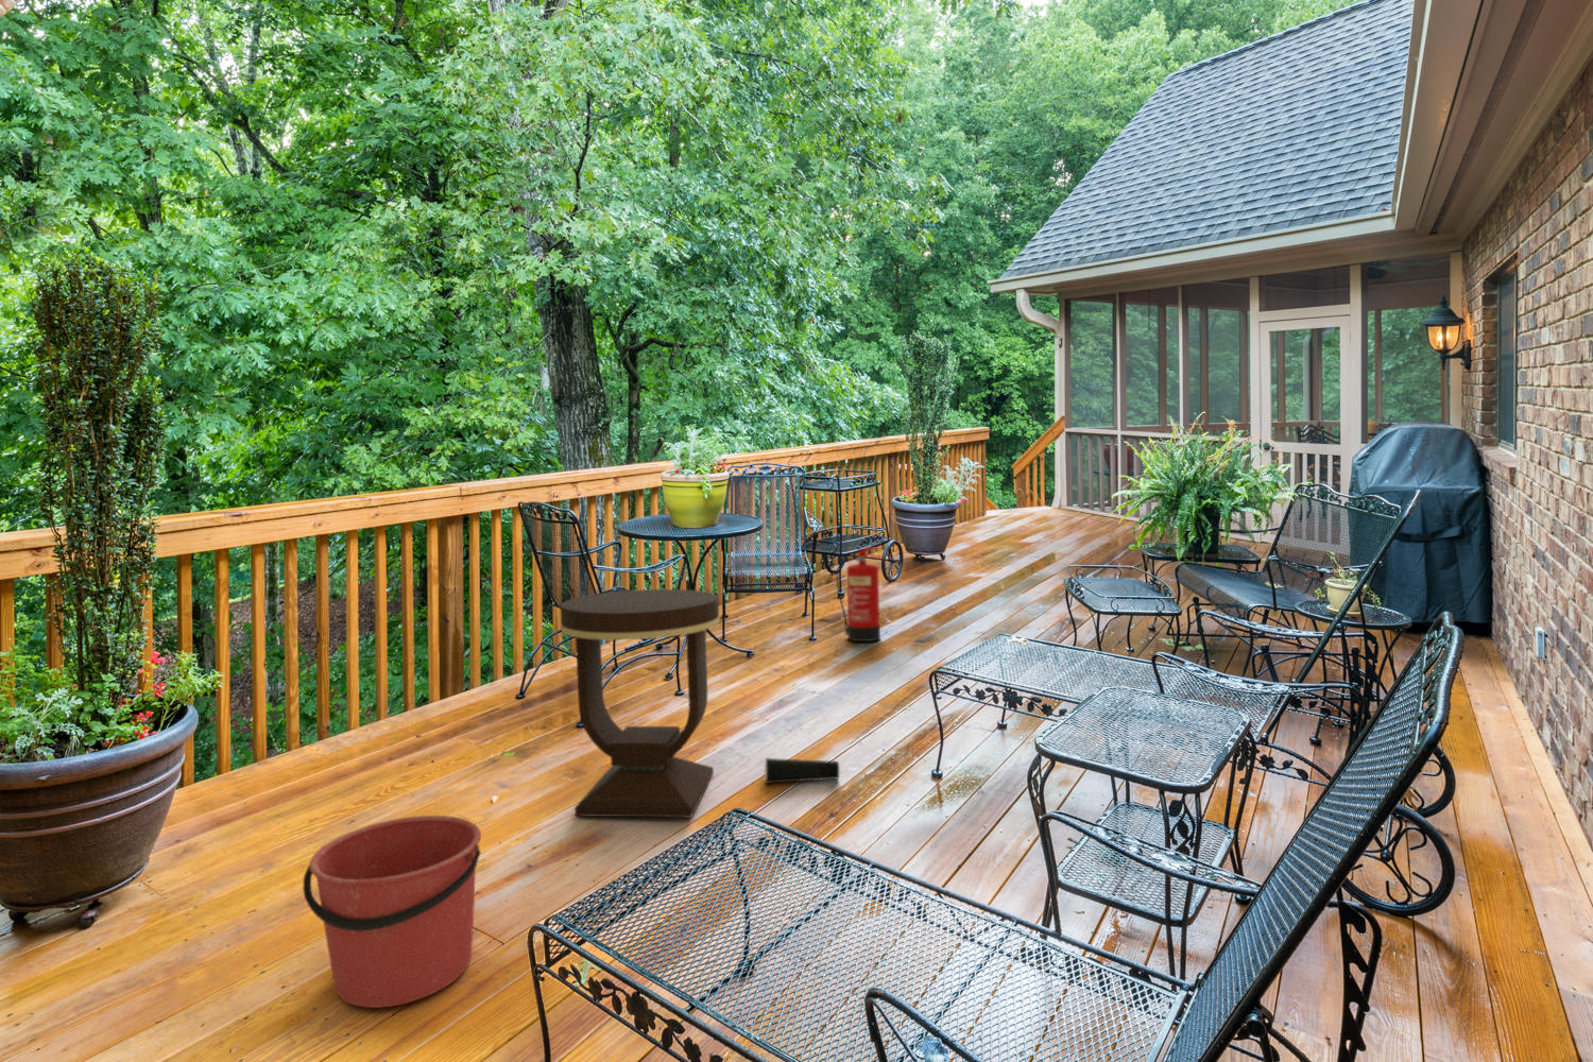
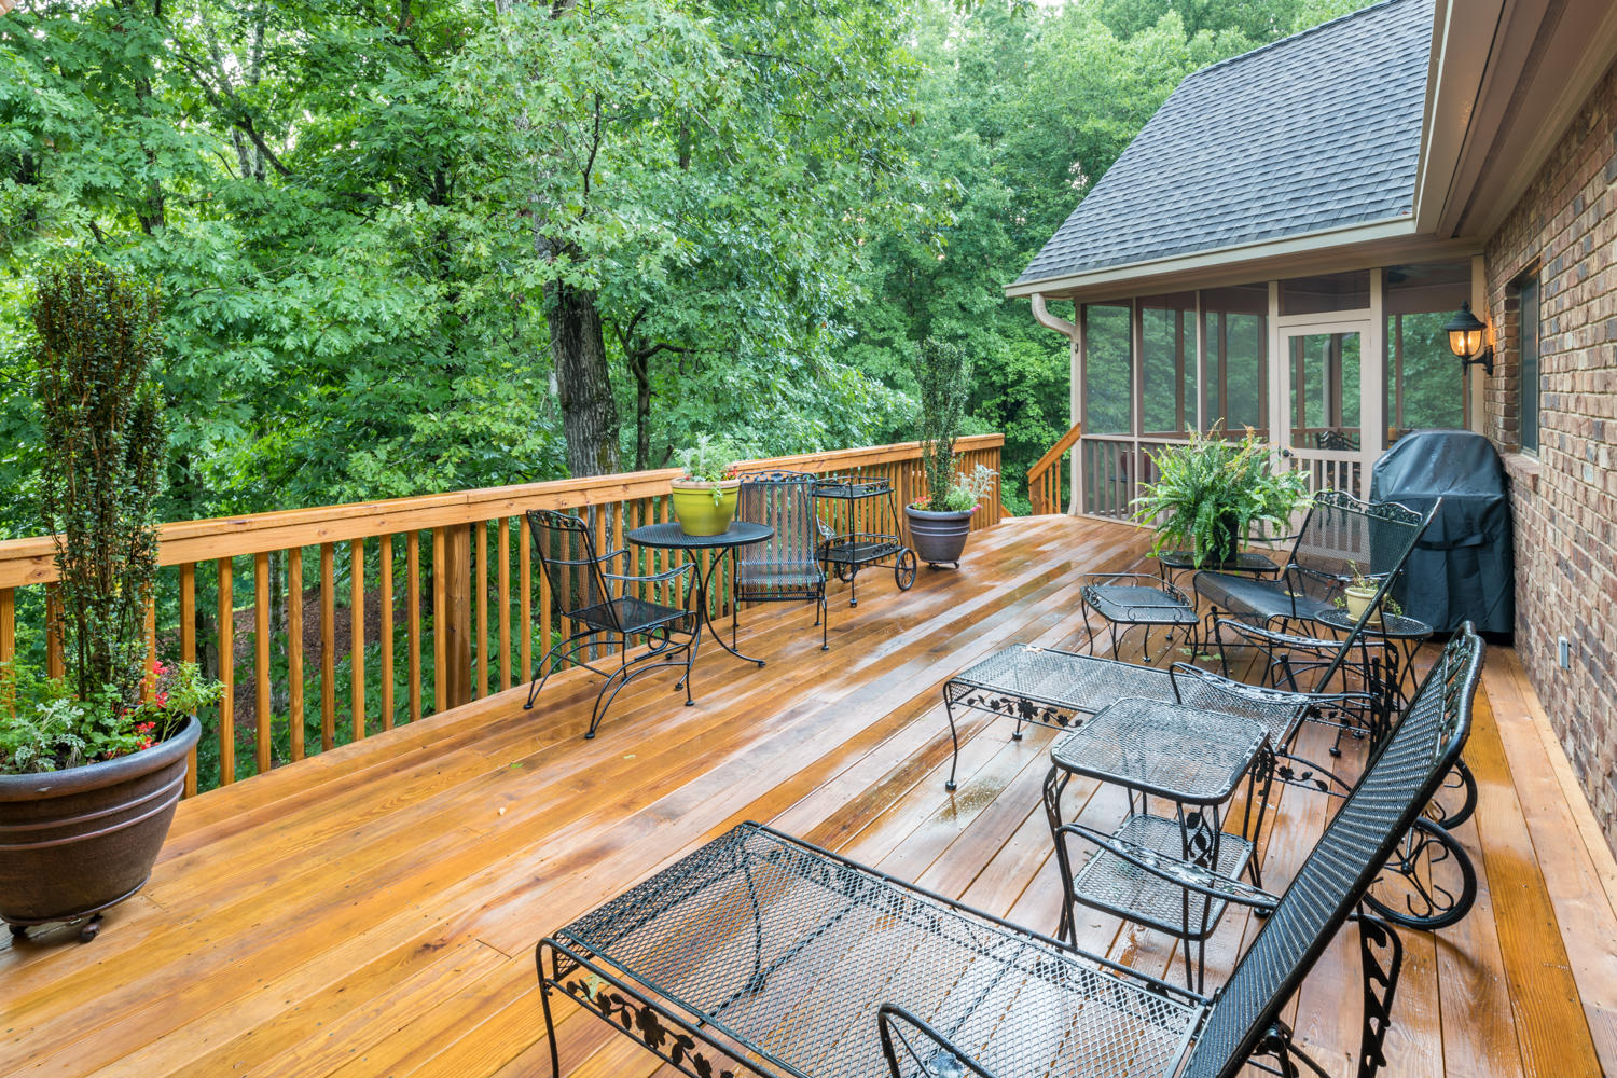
- fire extinguisher (861, 593)
- bucket (401, 909)
- side table (644, 727)
- speaker (801, 768)
